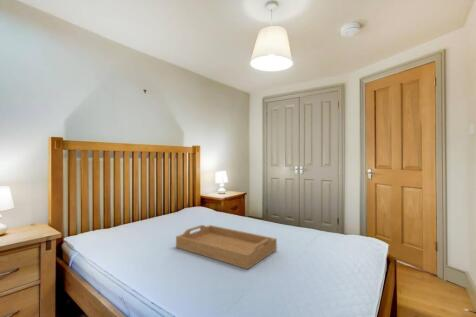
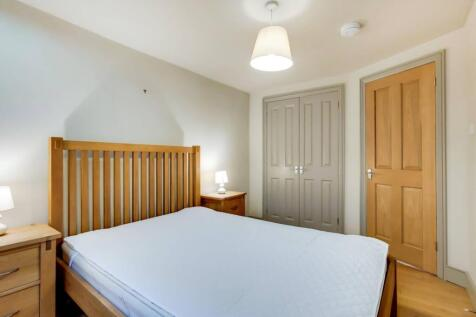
- serving tray (225, 241)
